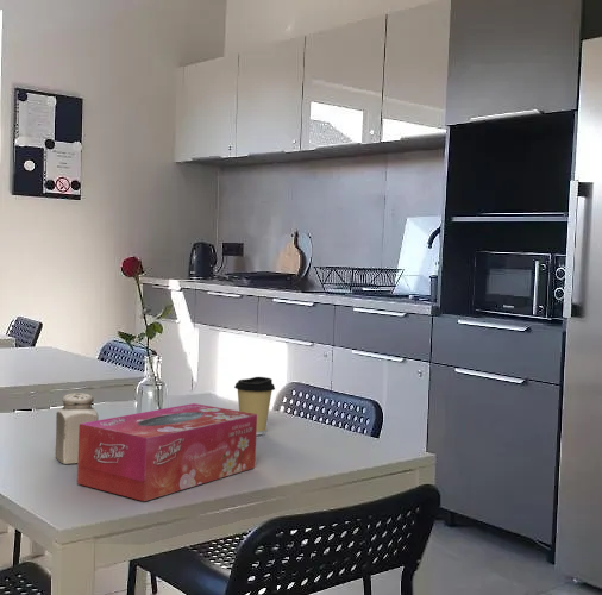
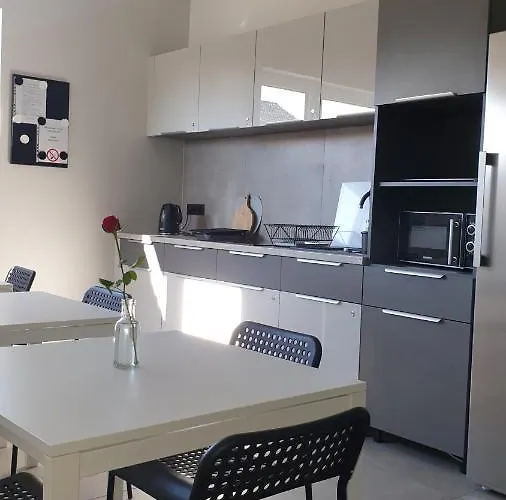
- coffee cup (253, 406)
- salt shaker (76, 426)
- tissue box (171, 446)
